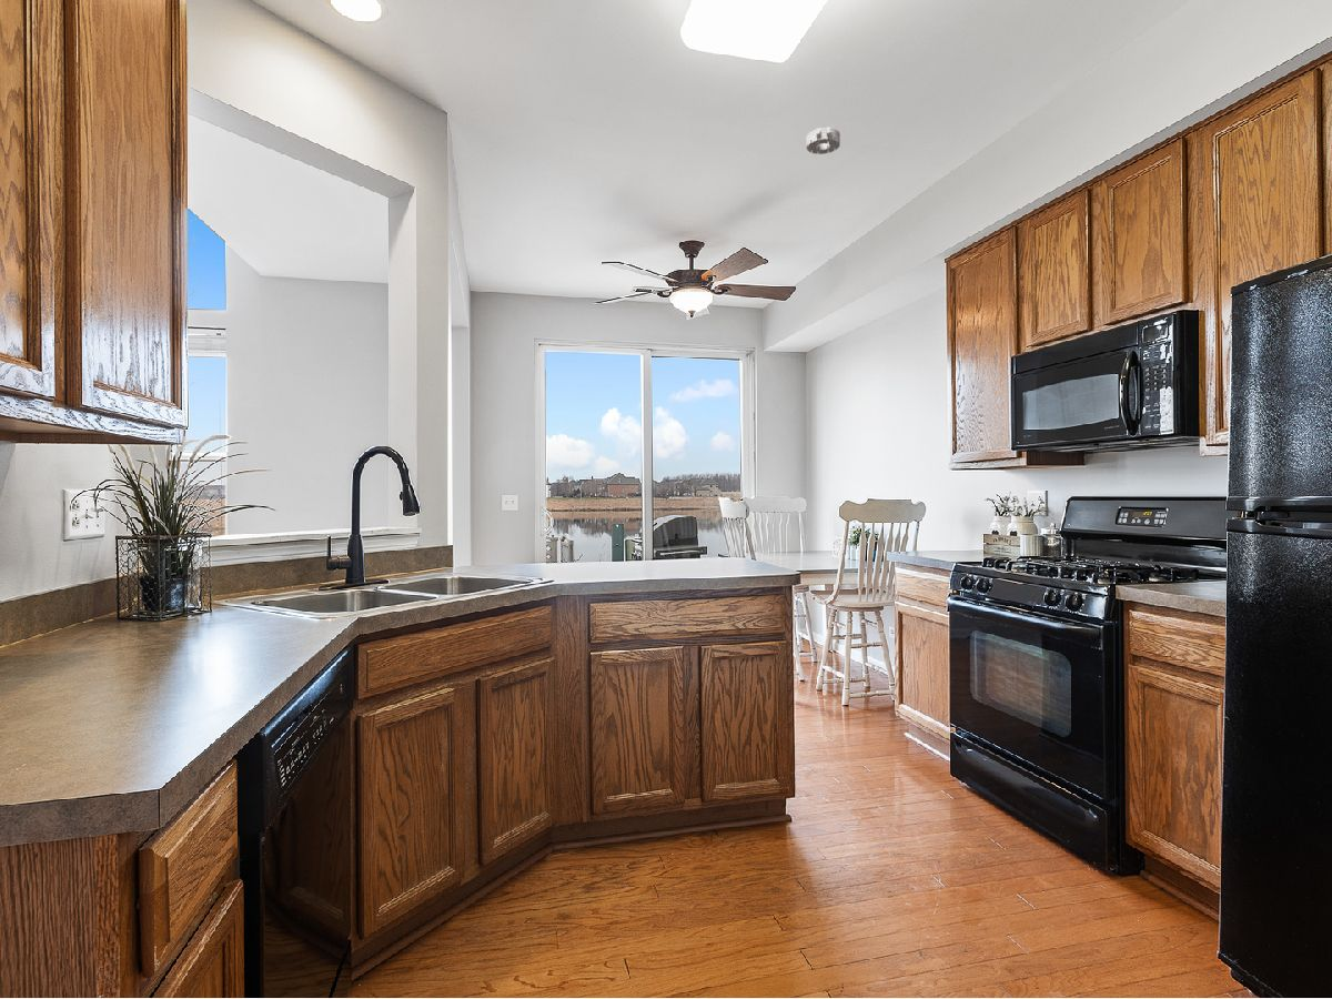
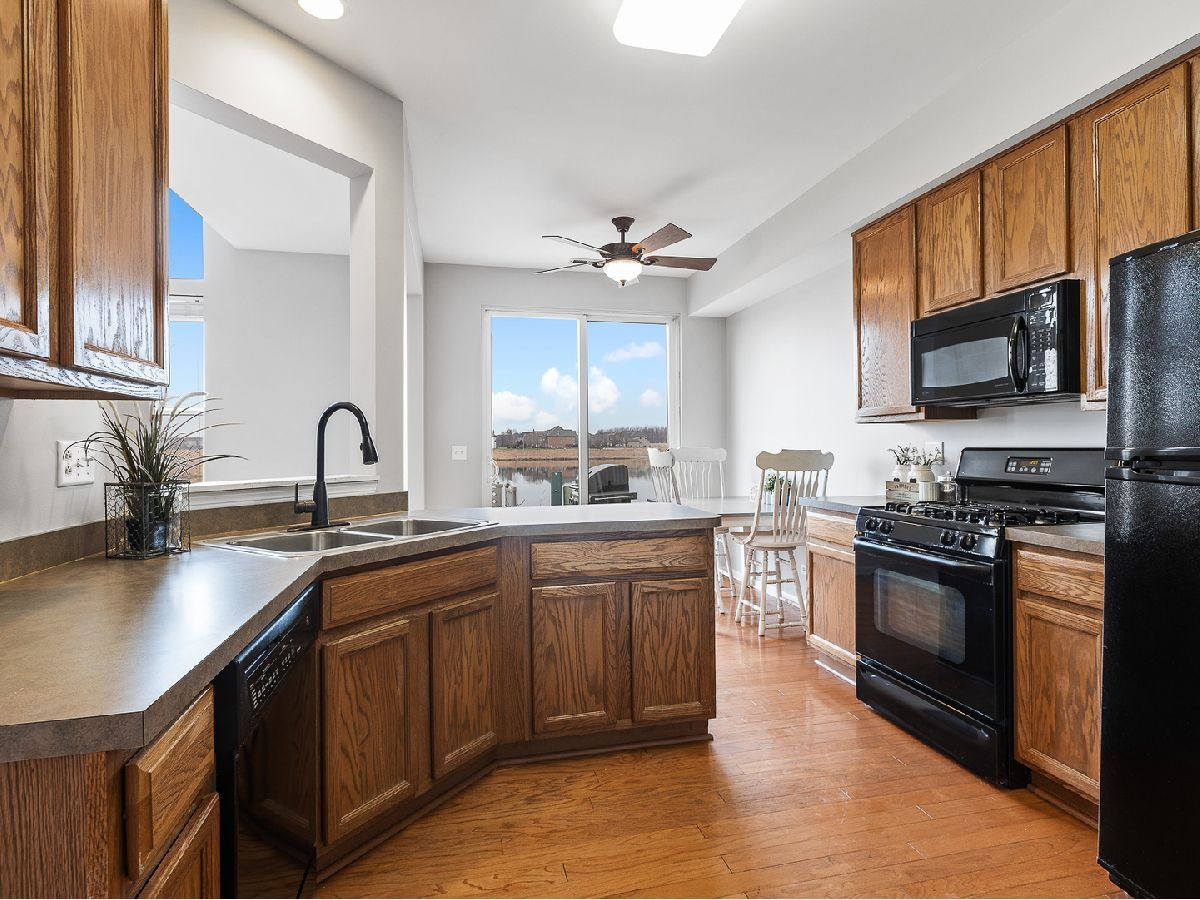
- smoke detector (823, 140)
